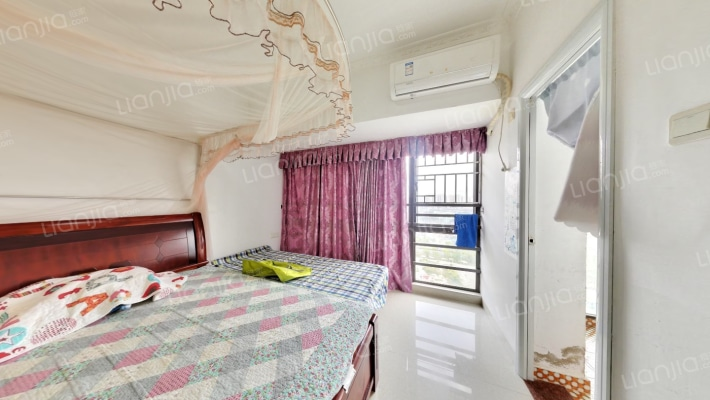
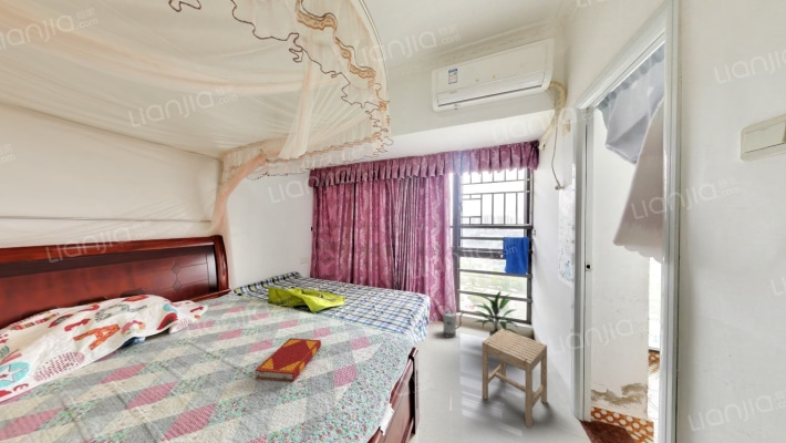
+ stool (517, 367)
+ watering can (449, 319)
+ indoor plant (494, 320)
+ hardback book (291, 357)
